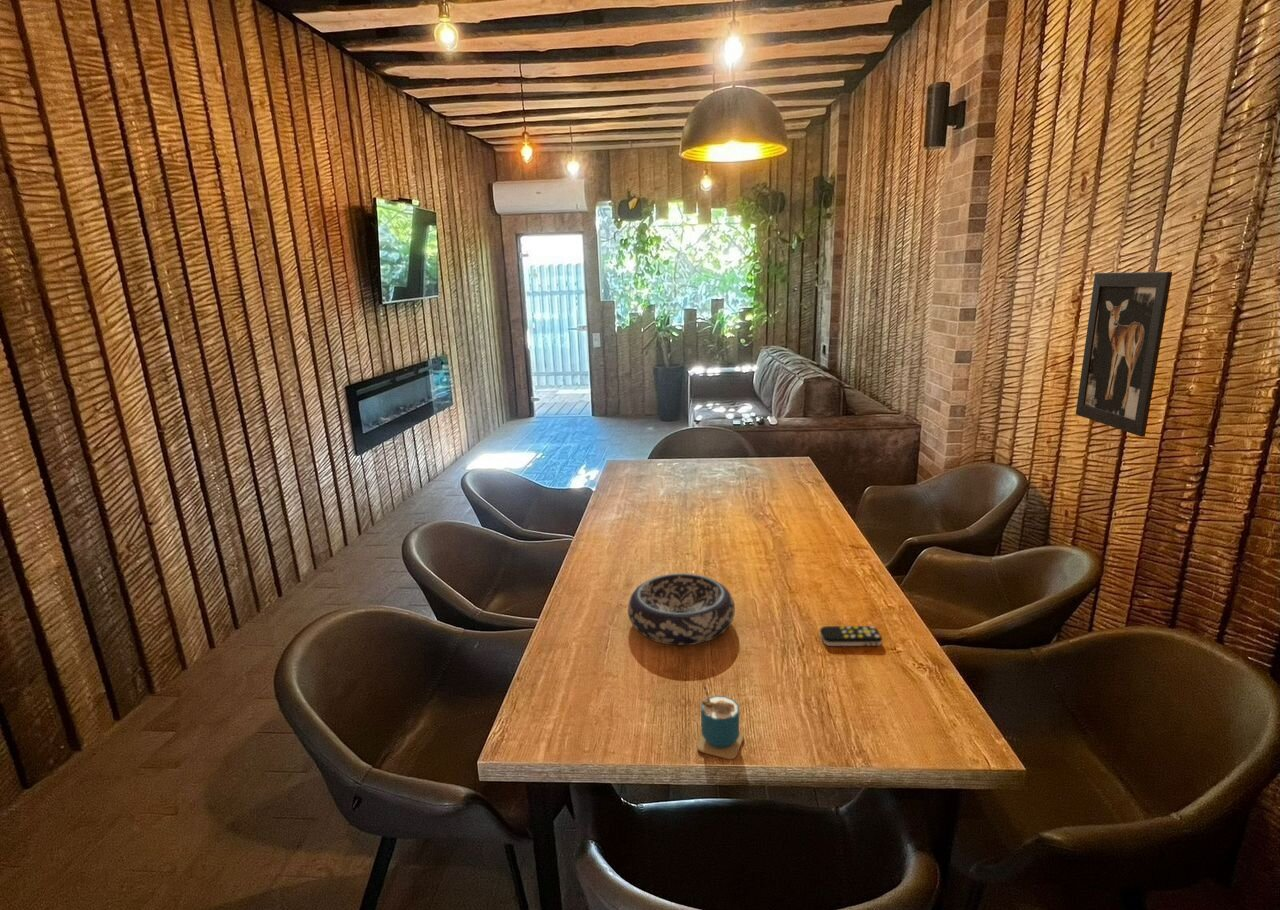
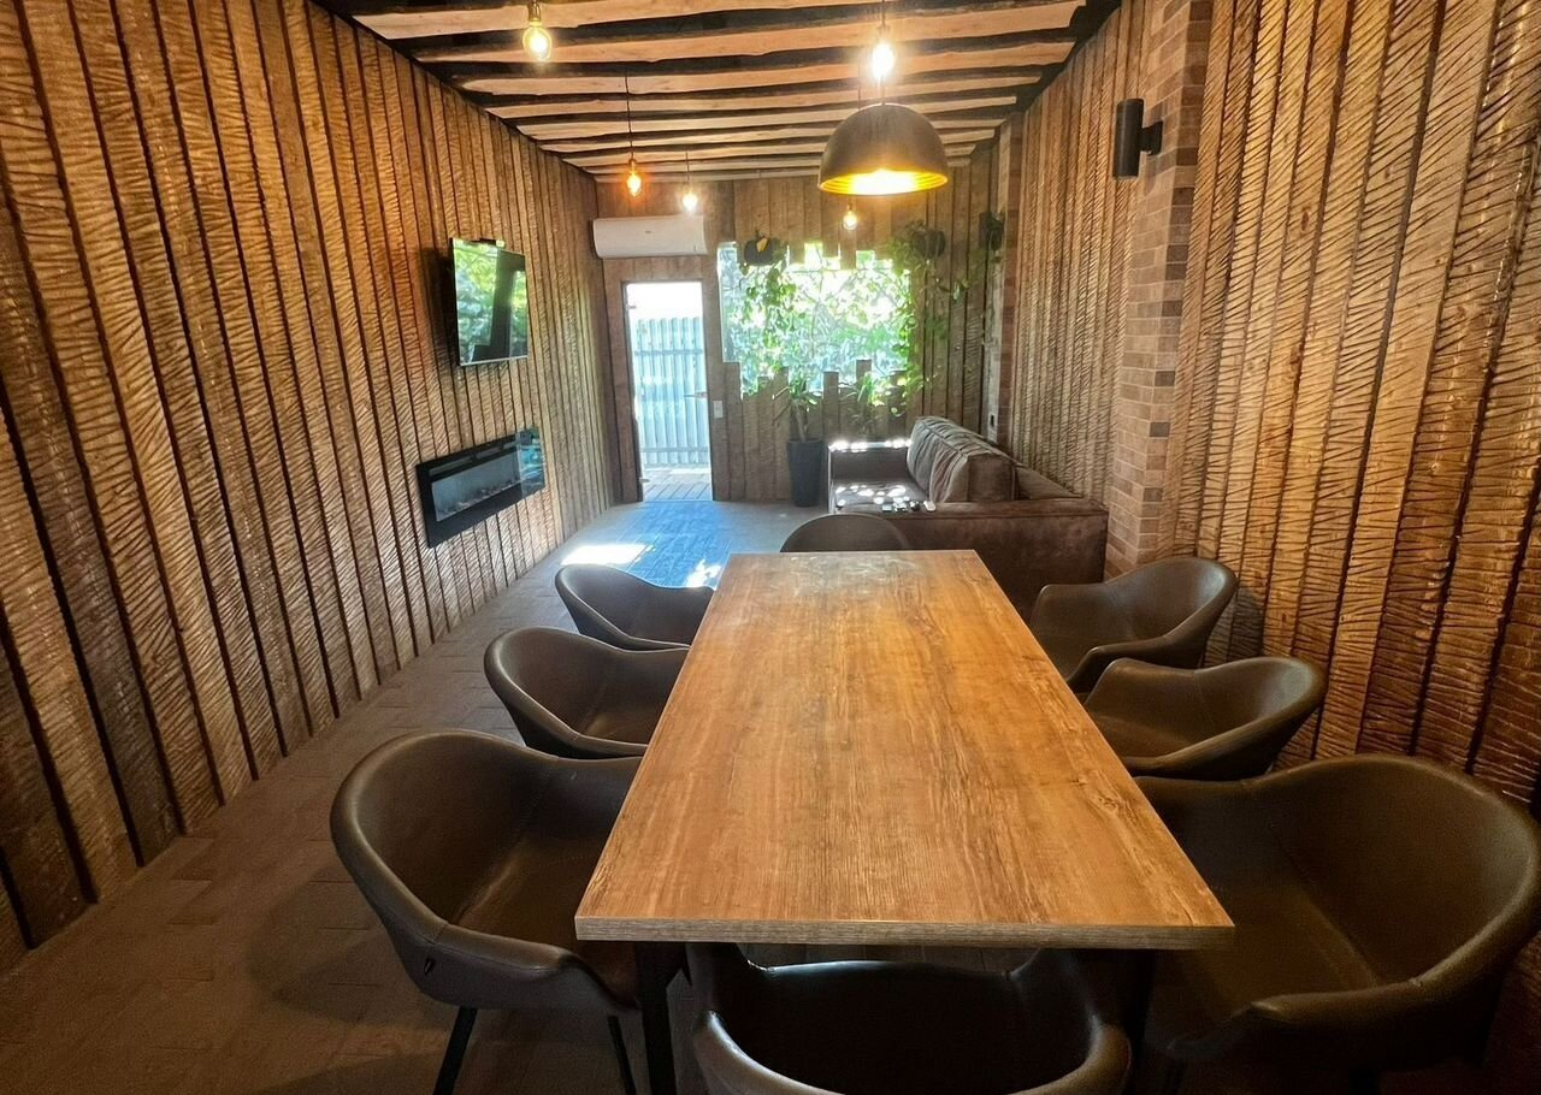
- decorative bowl (681, 608)
- remote control (850, 635)
- cup (720, 712)
- wall art (1118, 350)
